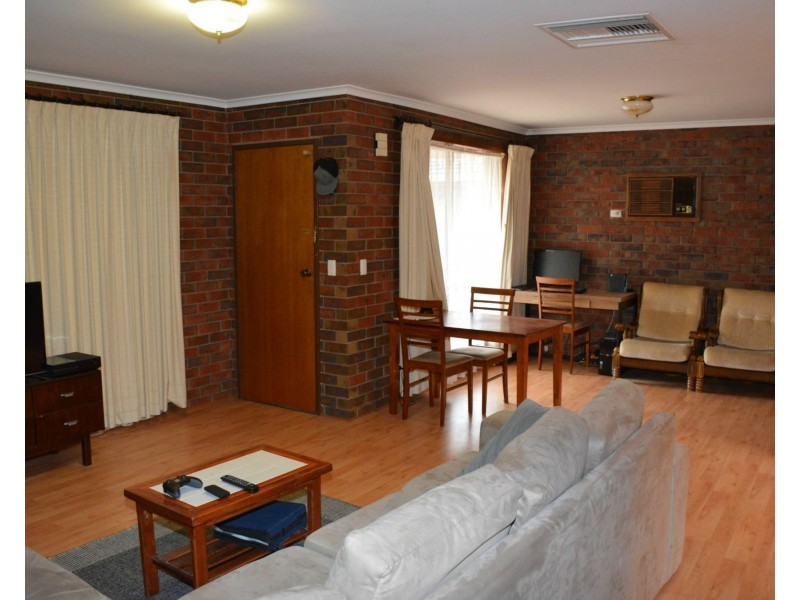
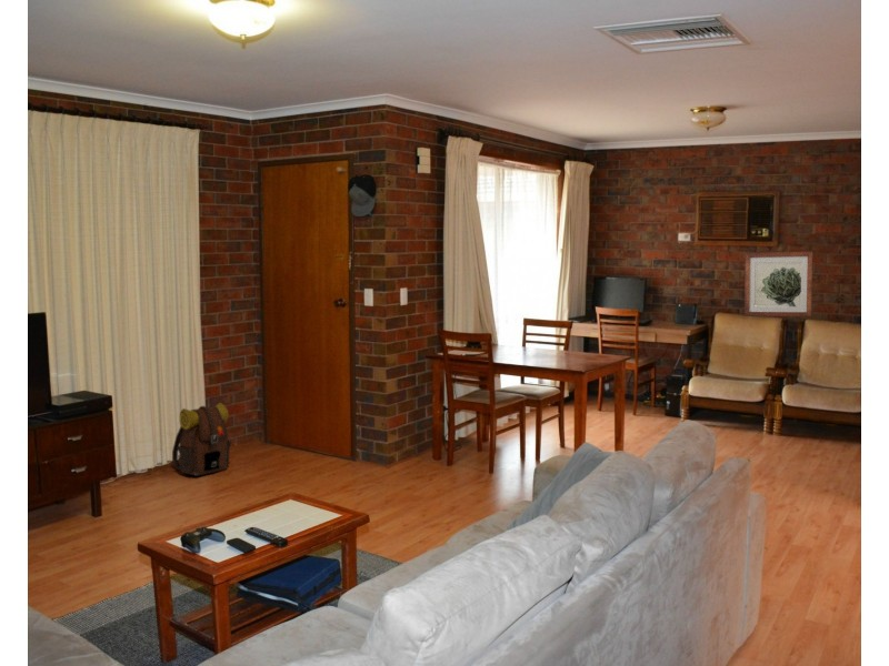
+ backpack (198, 437)
+ wall art (778, 284)
